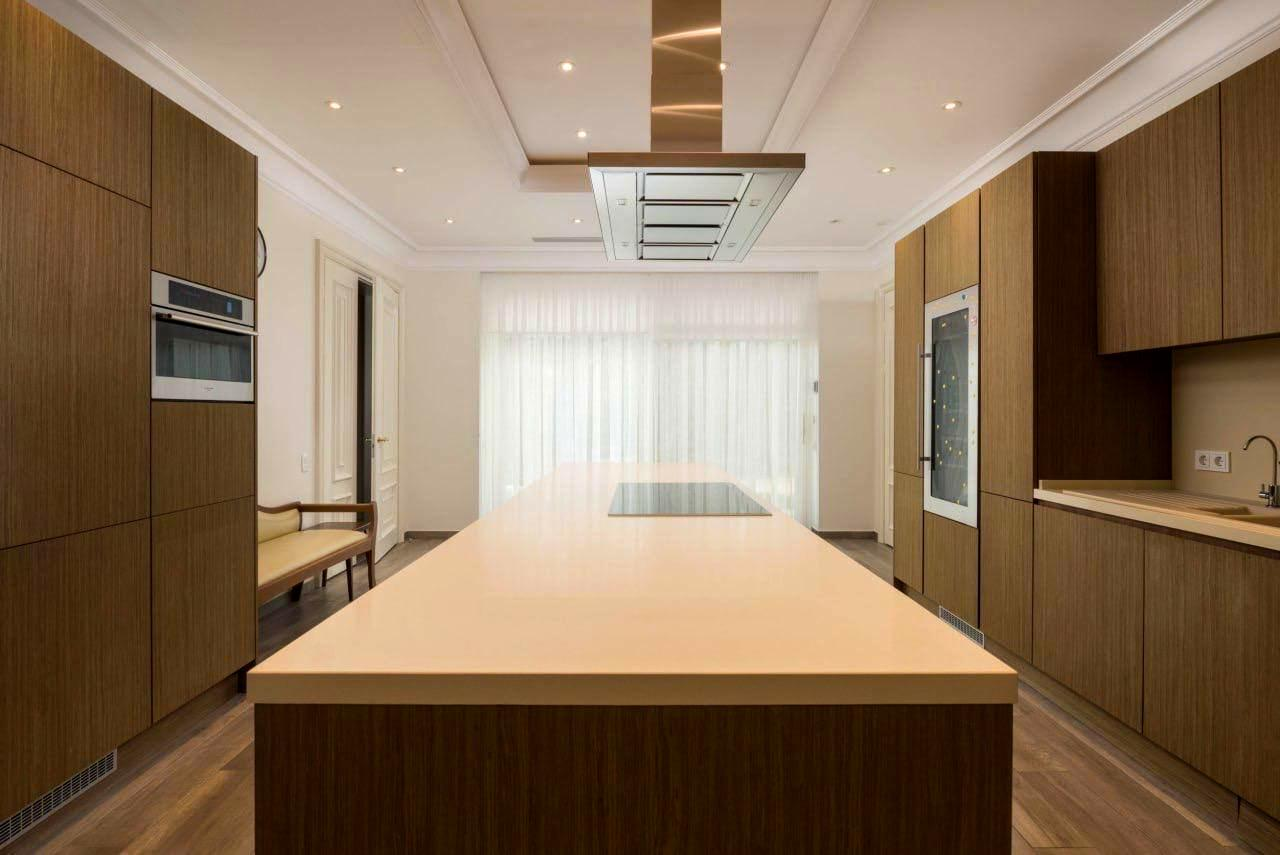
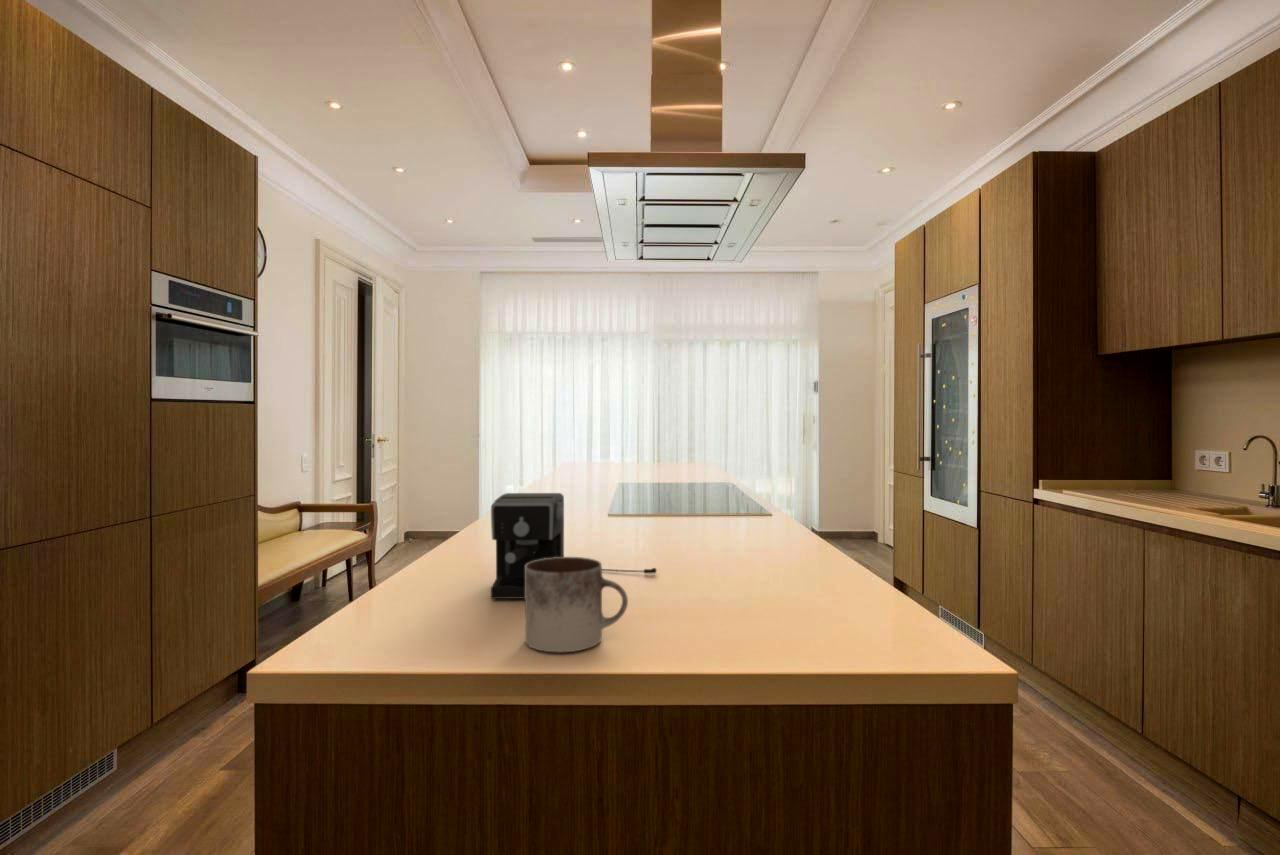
+ mug (575, 601)
+ coffee maker (563, 541)
